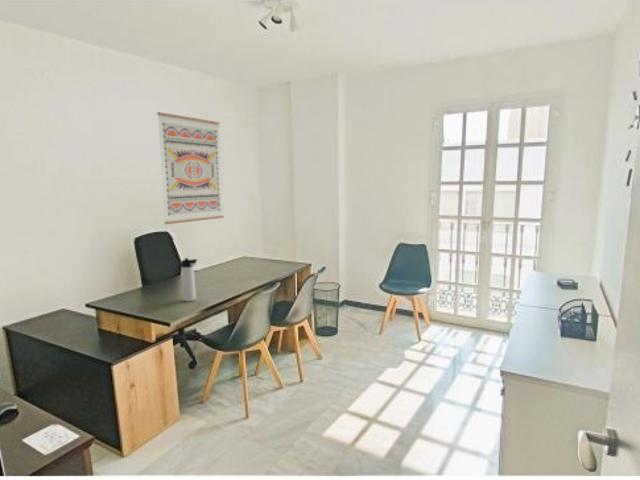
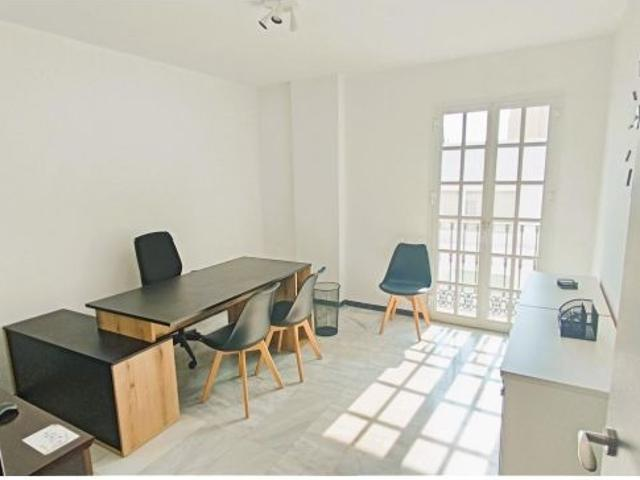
- wall art (193, 170)
- thermos bottle (190, 279)
